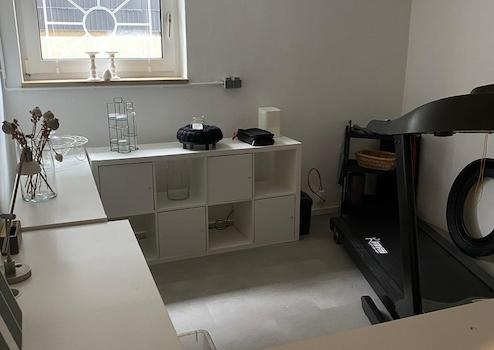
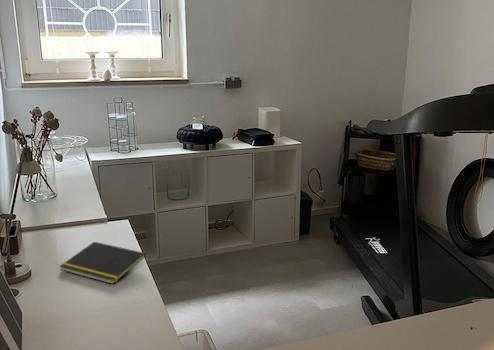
+ notepad (103, 261)
